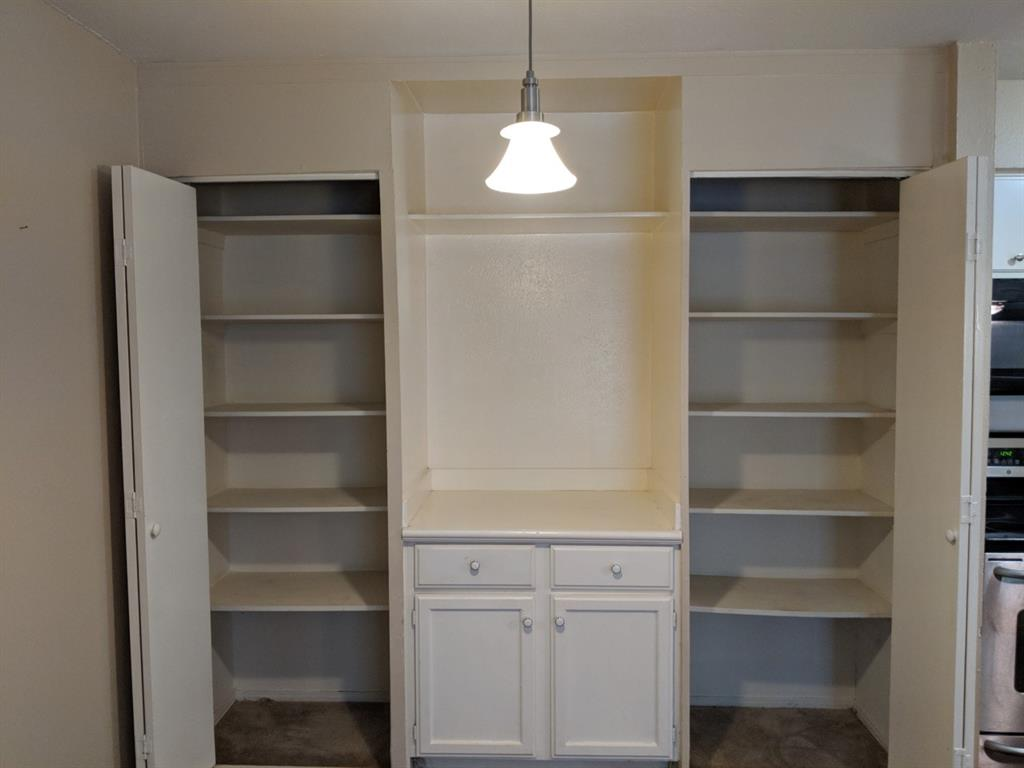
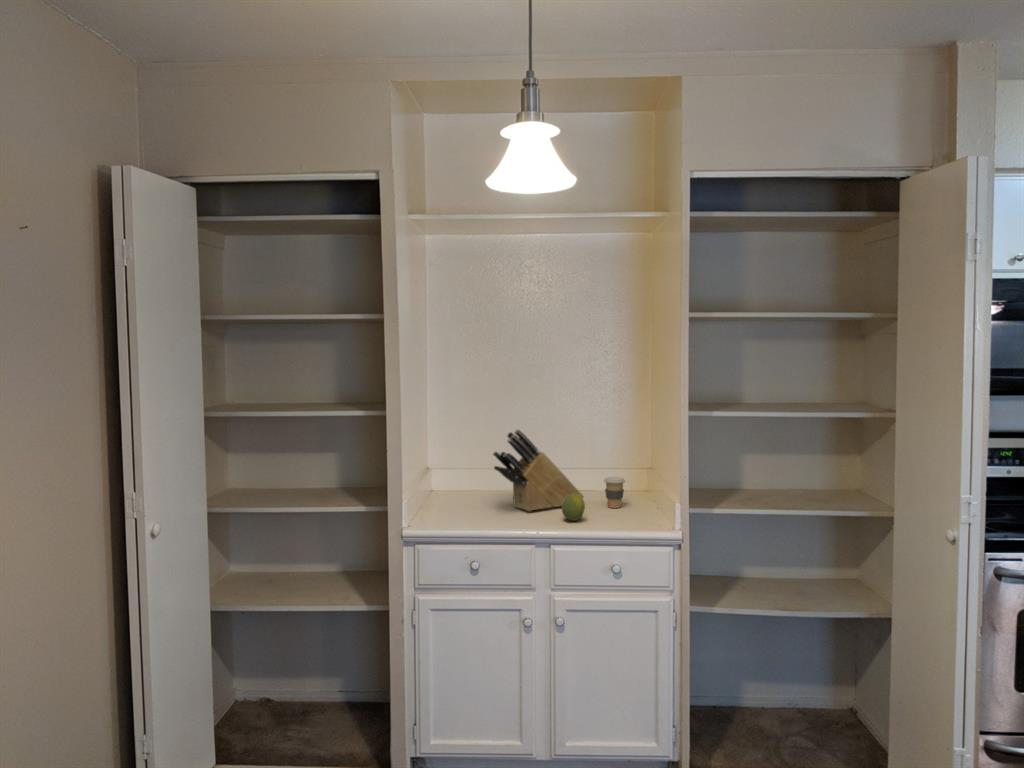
+ coffee cup (614, 492)
+ knife block (538, 467)
+ fruit (573, 507)
